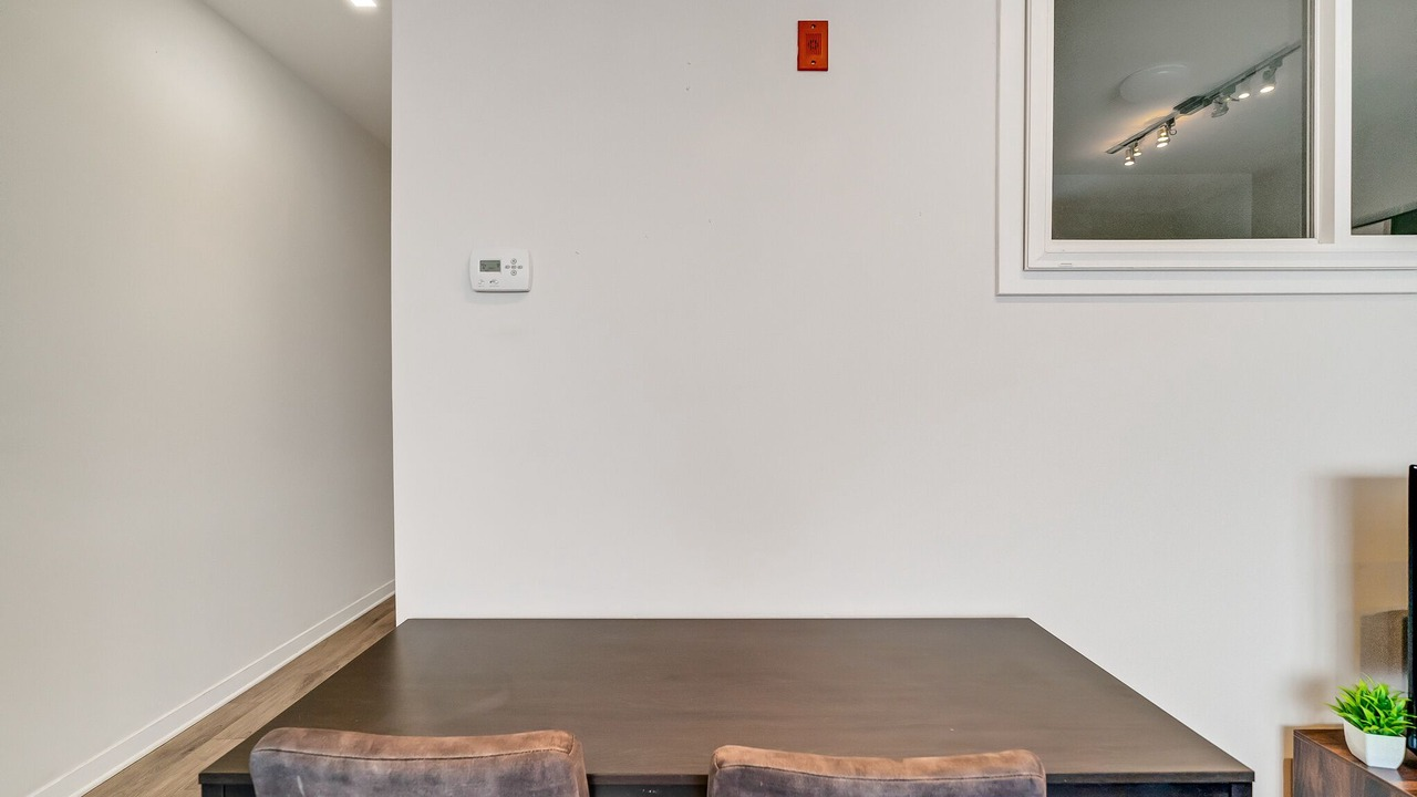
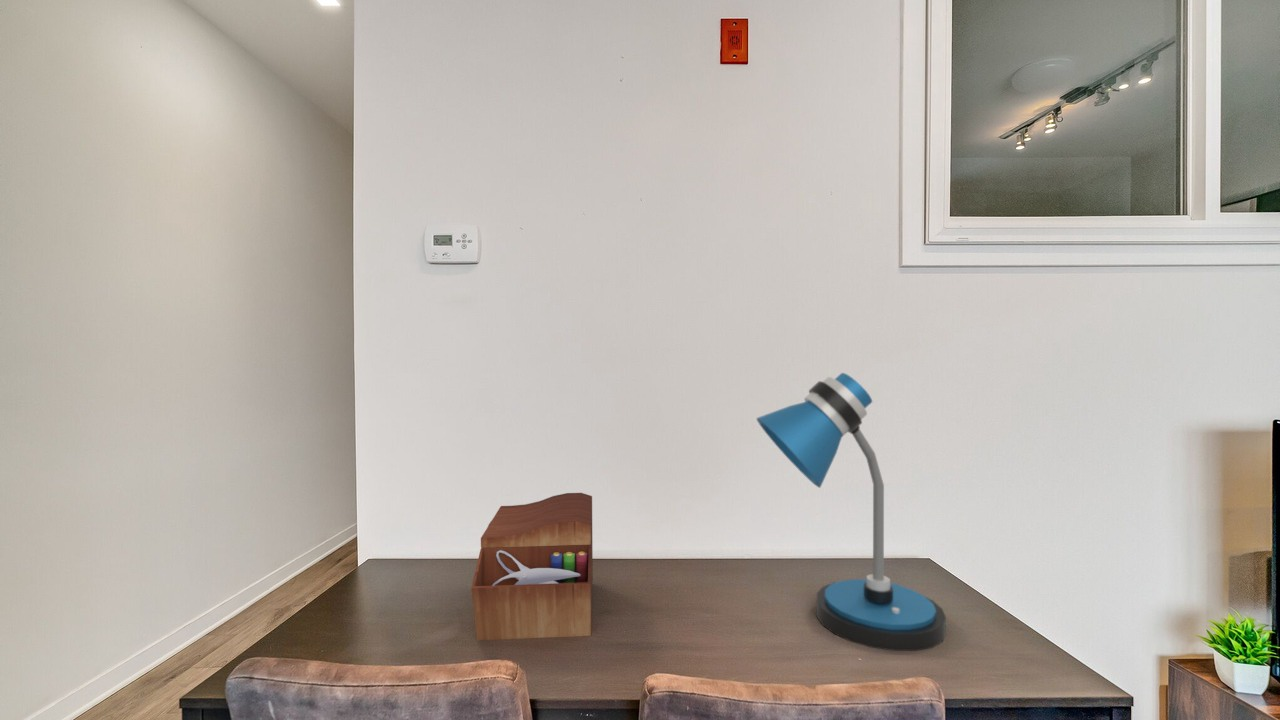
+ sewing box (537, 561)
+ desk lamp (873, 498)
